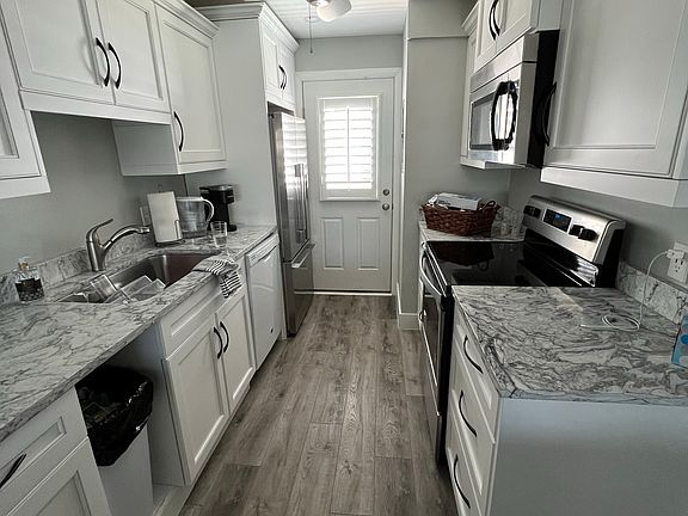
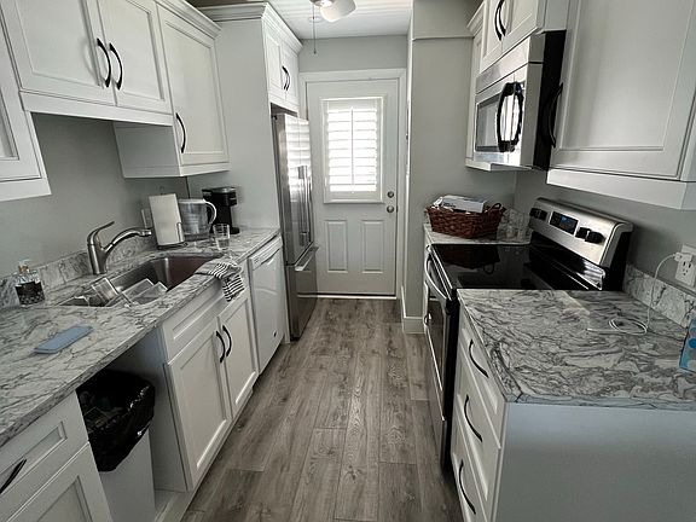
+ smartphone (64, 338)
